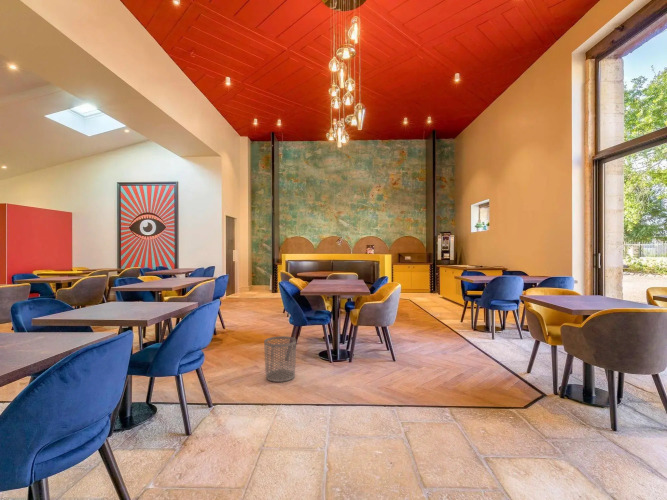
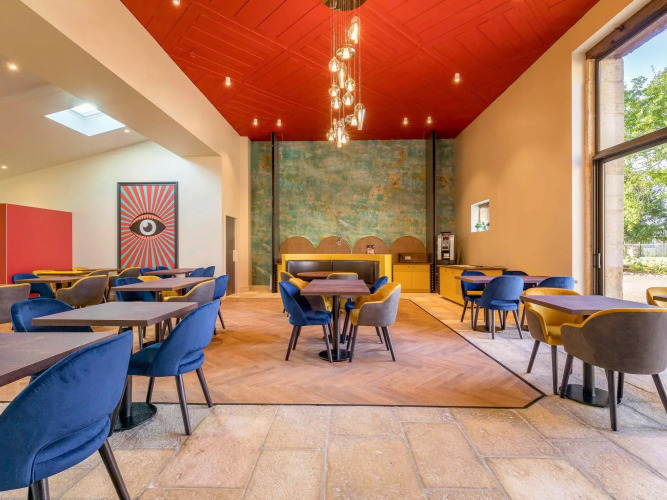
- waste bin (280, 358)
